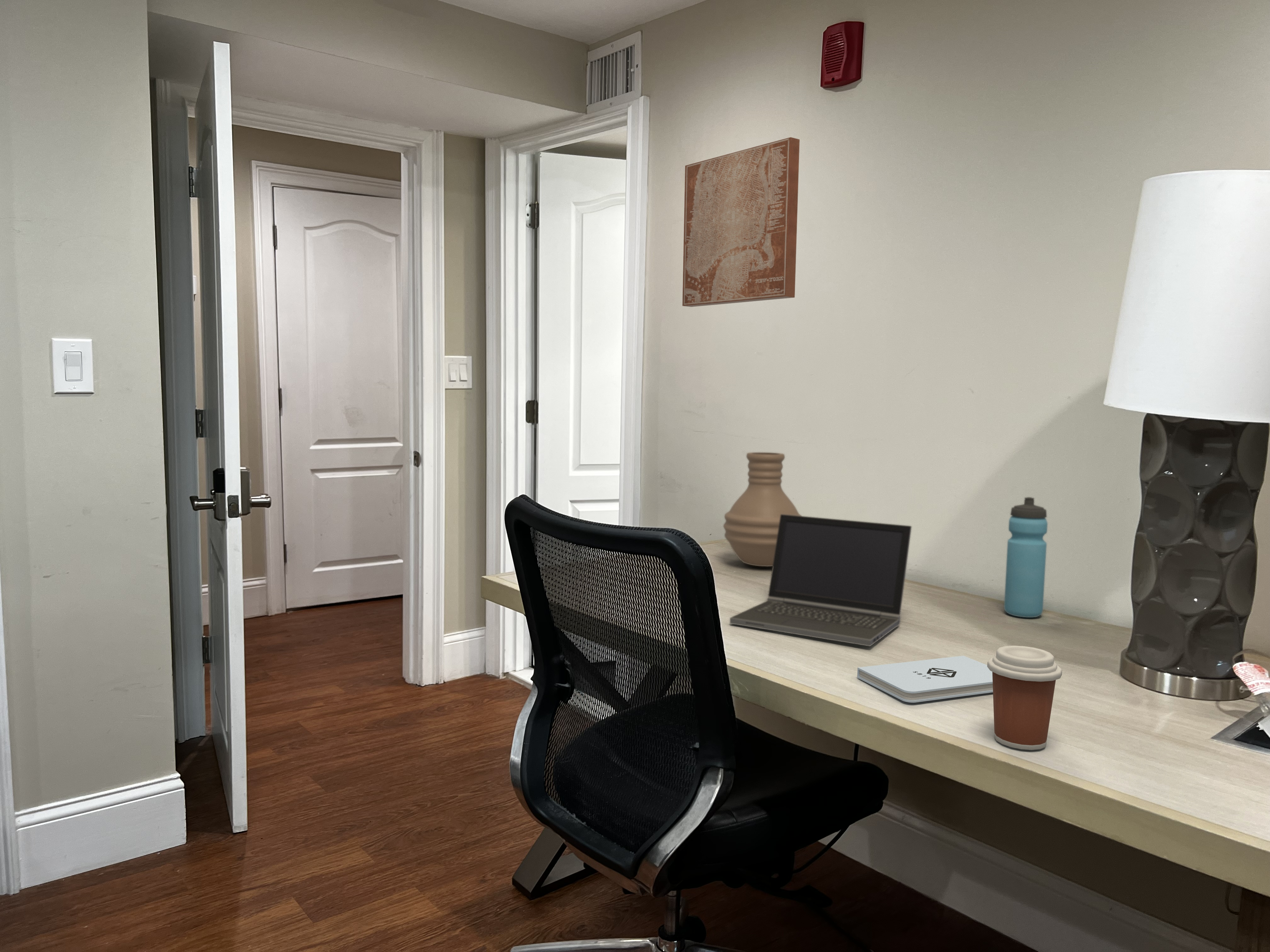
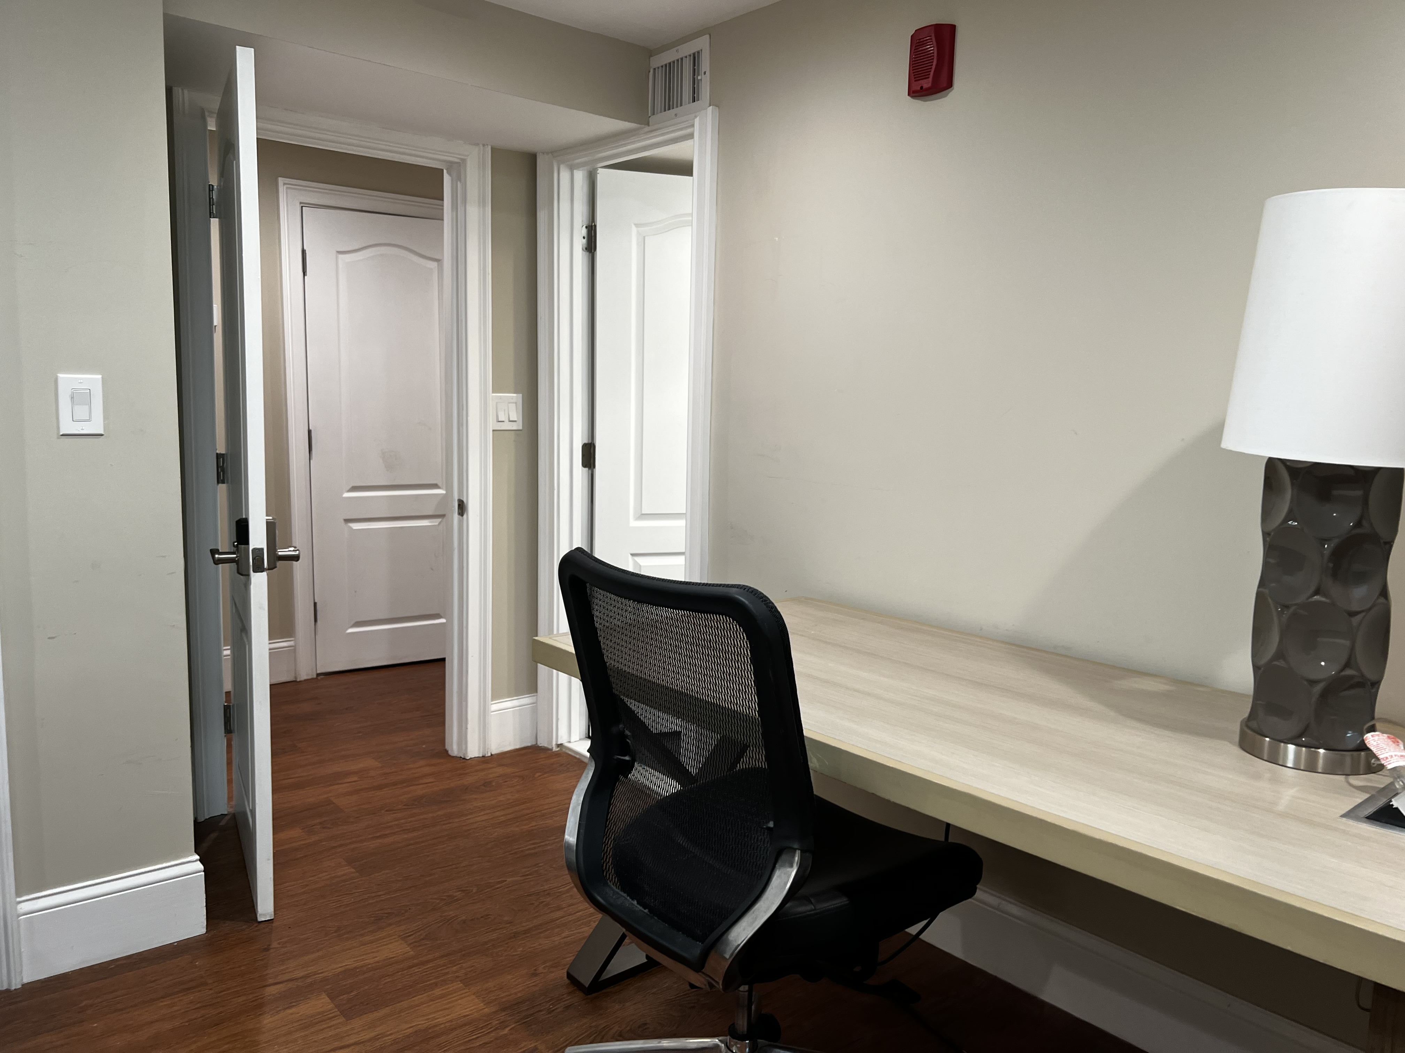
- wall art (737, 228)
- laptop computer (821, 574)
- vase (764, 509)
- notepad (937, 678)
- coffee cup (1022, 697)
- water bottle (1026, 556)
